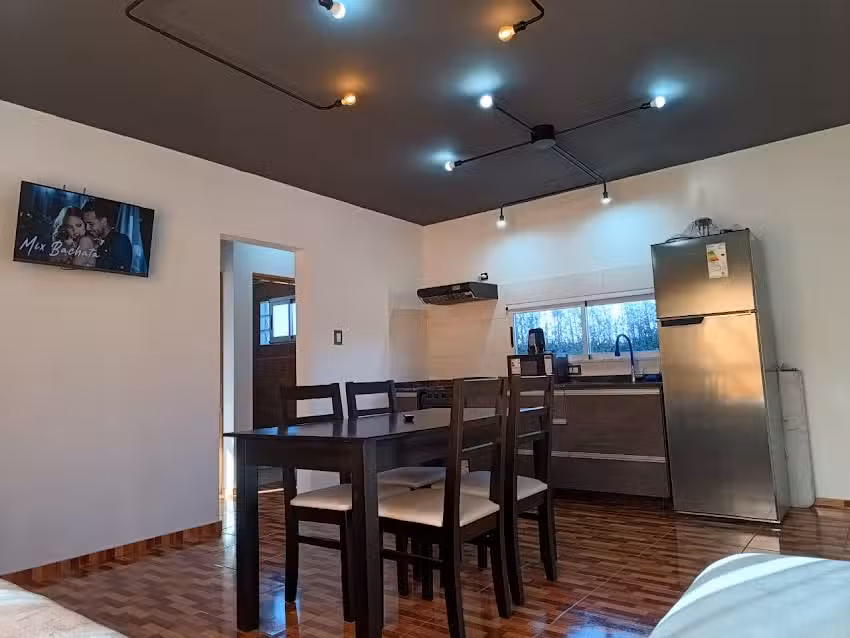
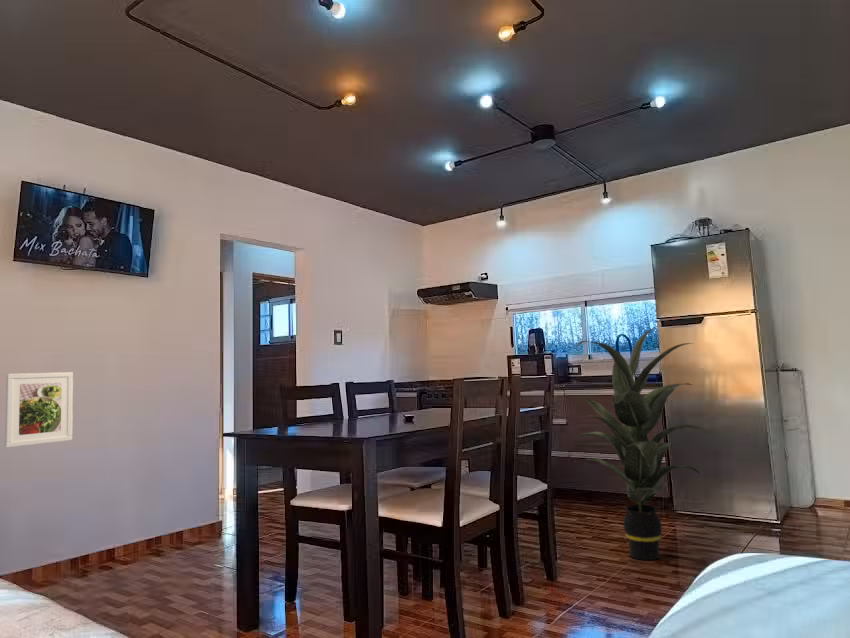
+ indoor plant (645, 440)
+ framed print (40, 408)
